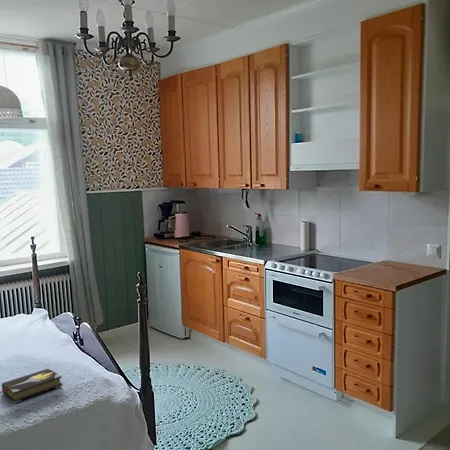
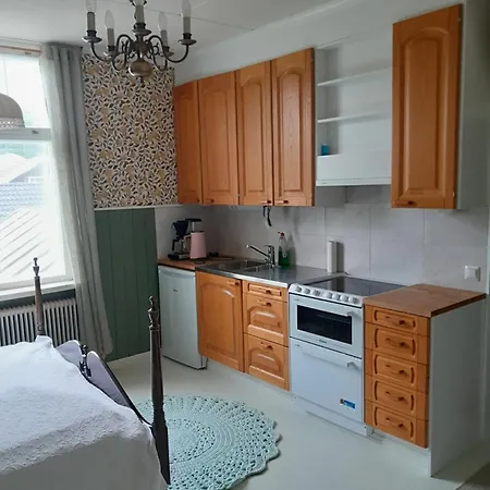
- hardback book (32, 383)
